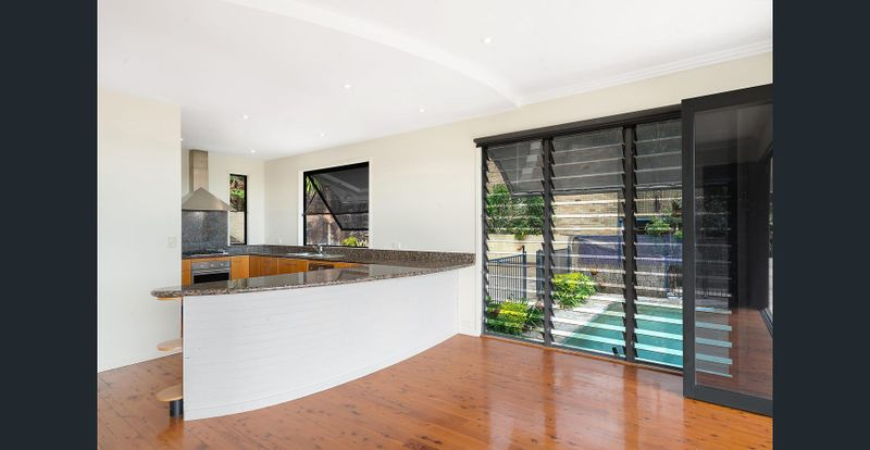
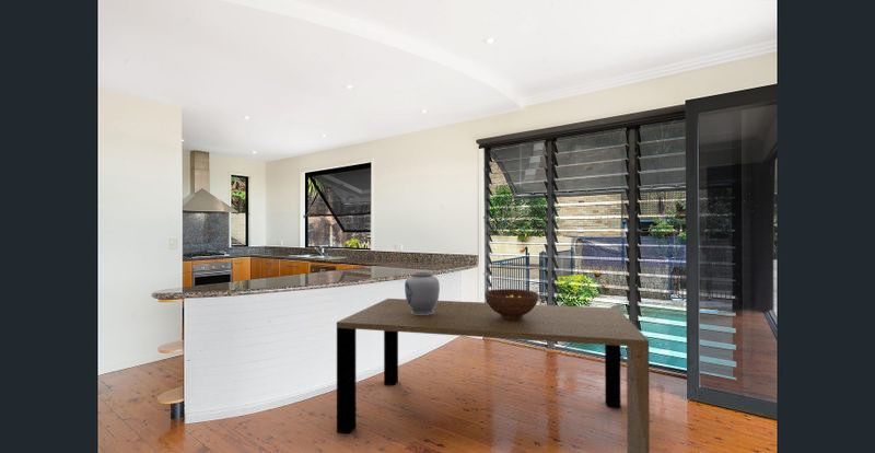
+ dining table (492, 337)
+ fruit bowl (511, 304)
+ vase (422, 292)
